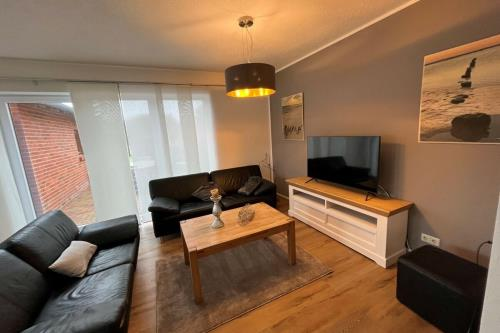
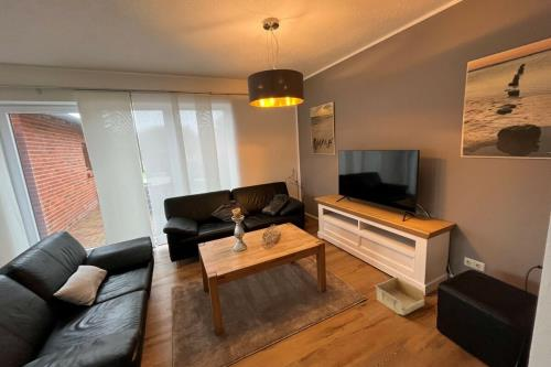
+ storage bin (399, 295)
